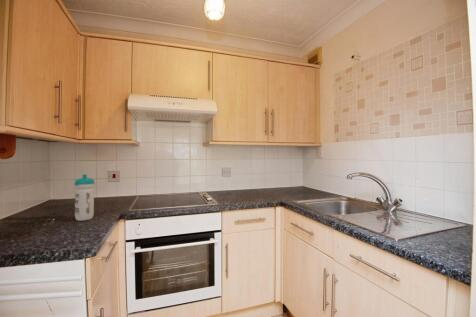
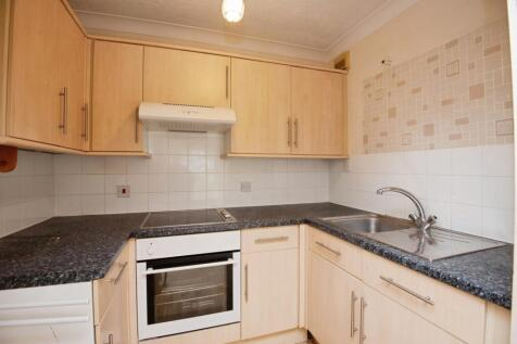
- water bottle (84, 196)
